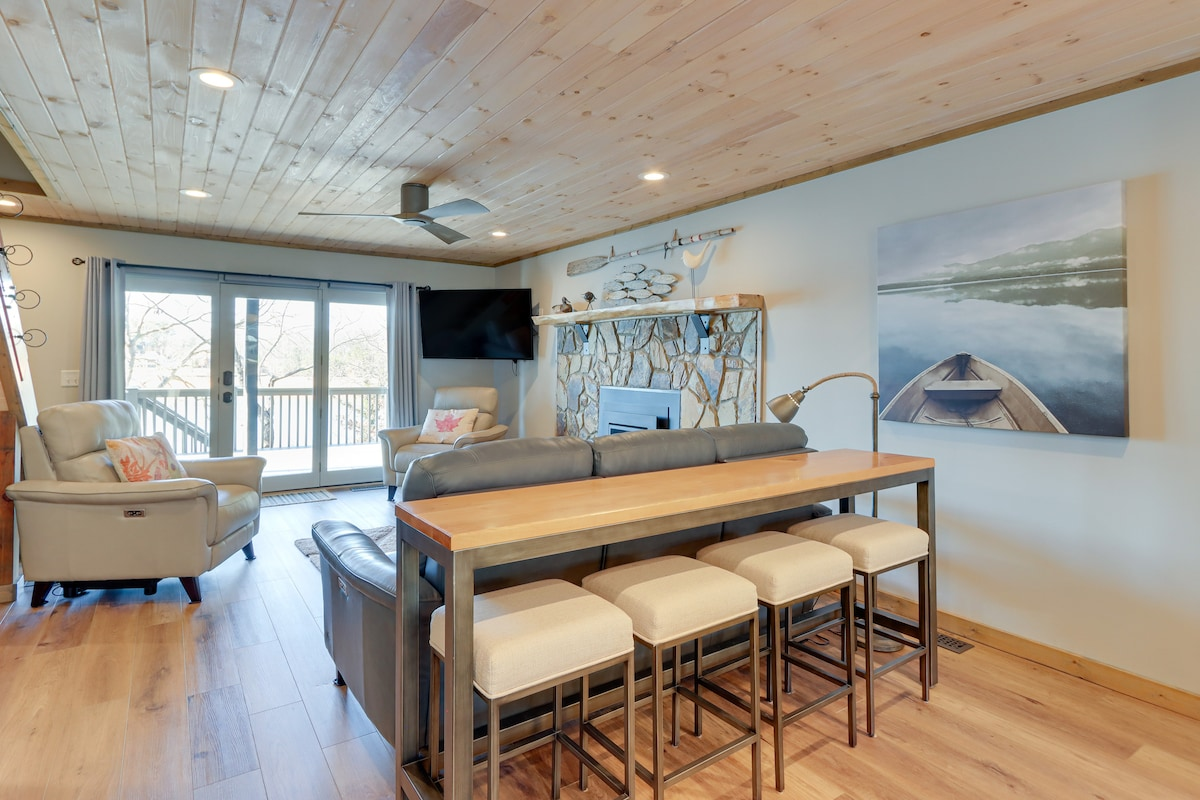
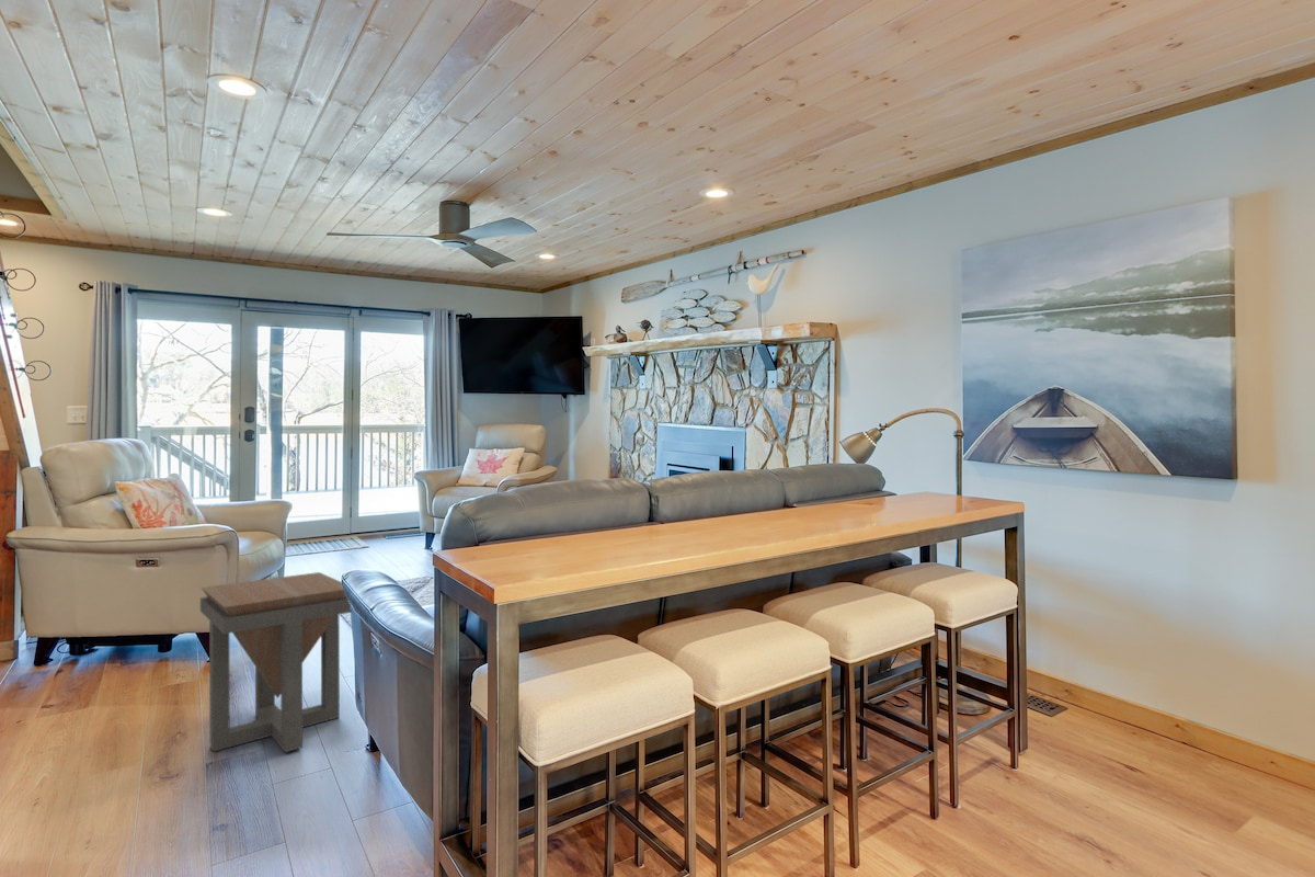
+ side table (277, 659)
